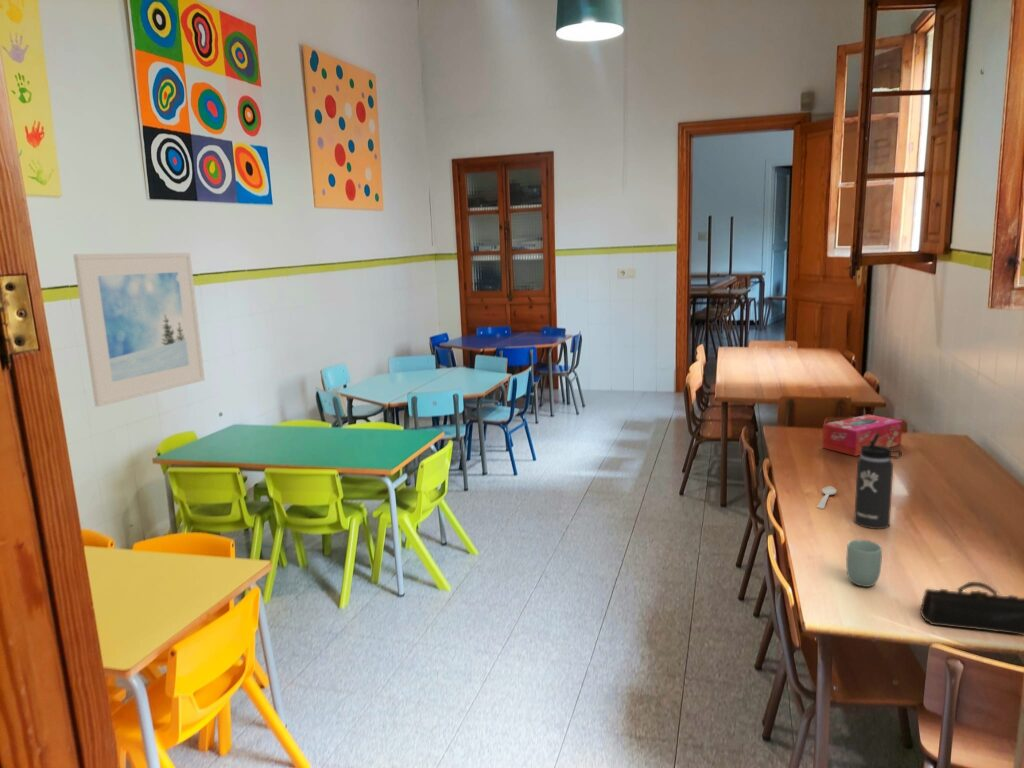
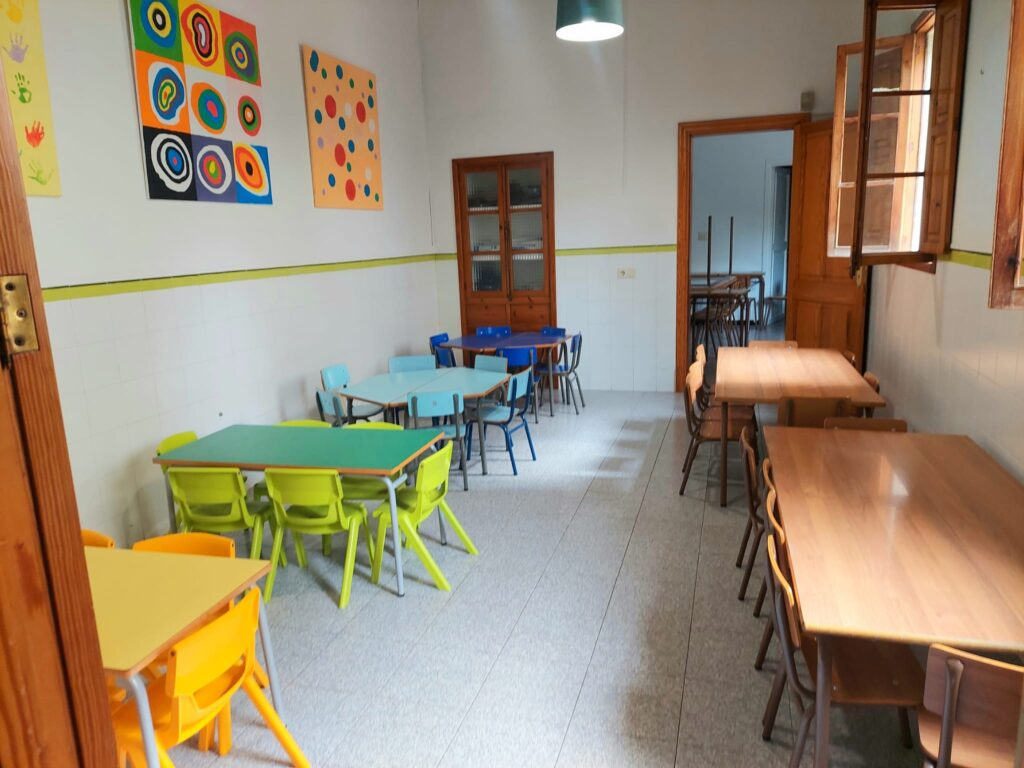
- cup (863, 564)
- spoon (826, 497)
- pencil case (978, 602)
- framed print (146, 324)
- tissue box (862, 434)
- thermos bottle (878, 479)
